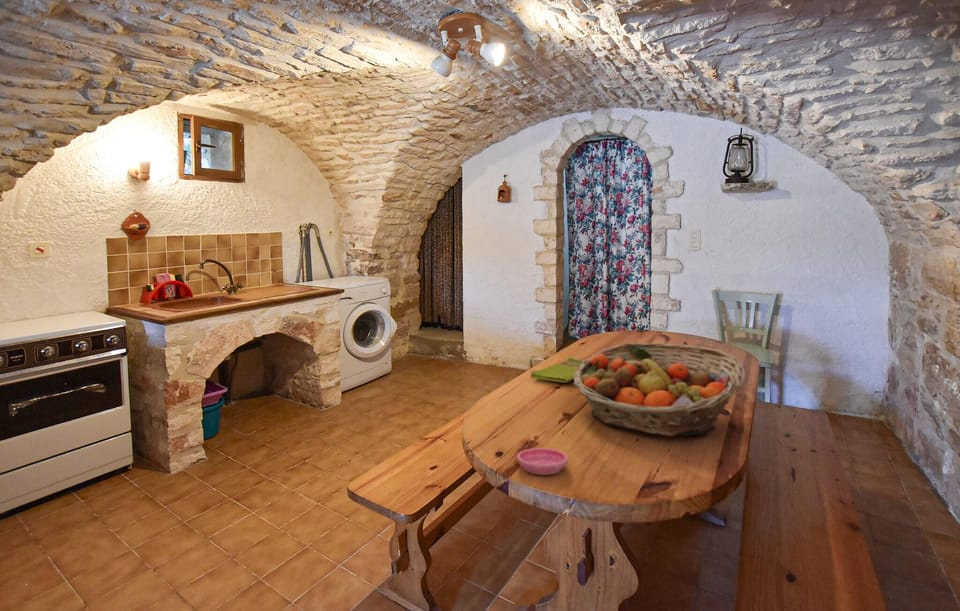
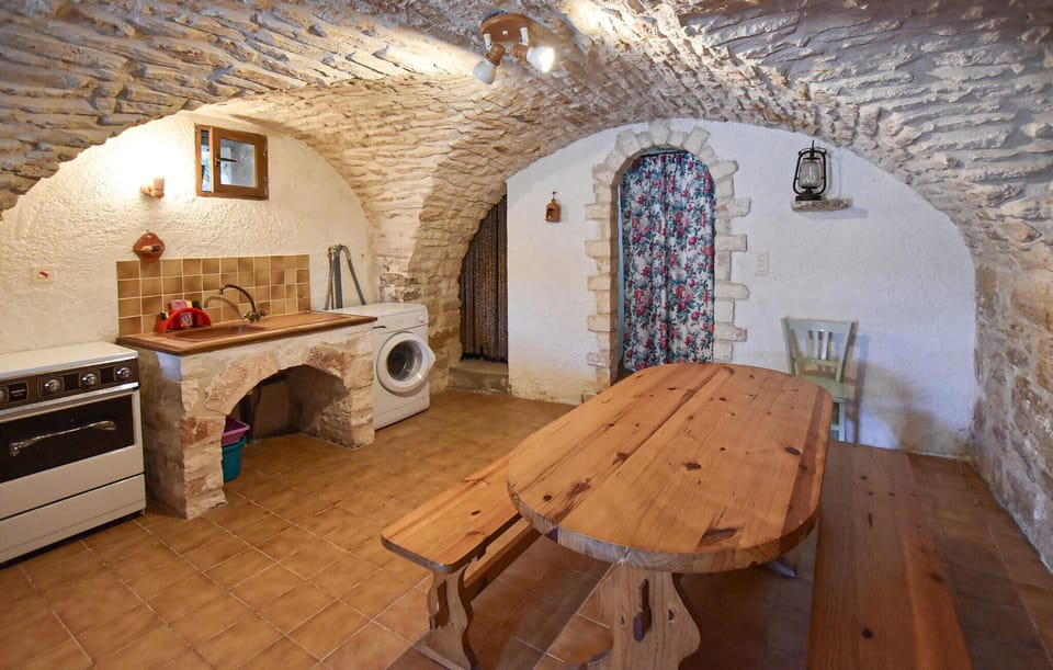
- fruit basket (653, 385)
- saucer (542, 461)
- dish towel (568, 369)
